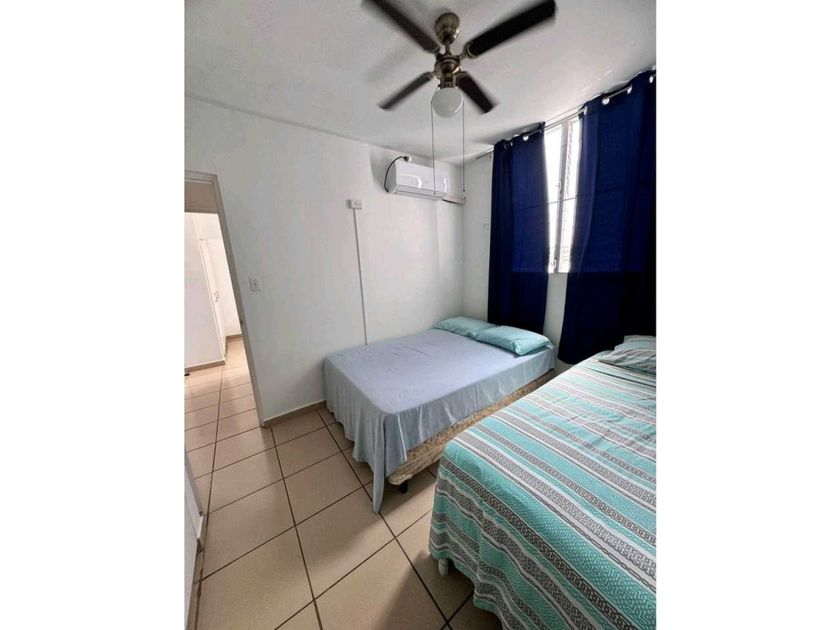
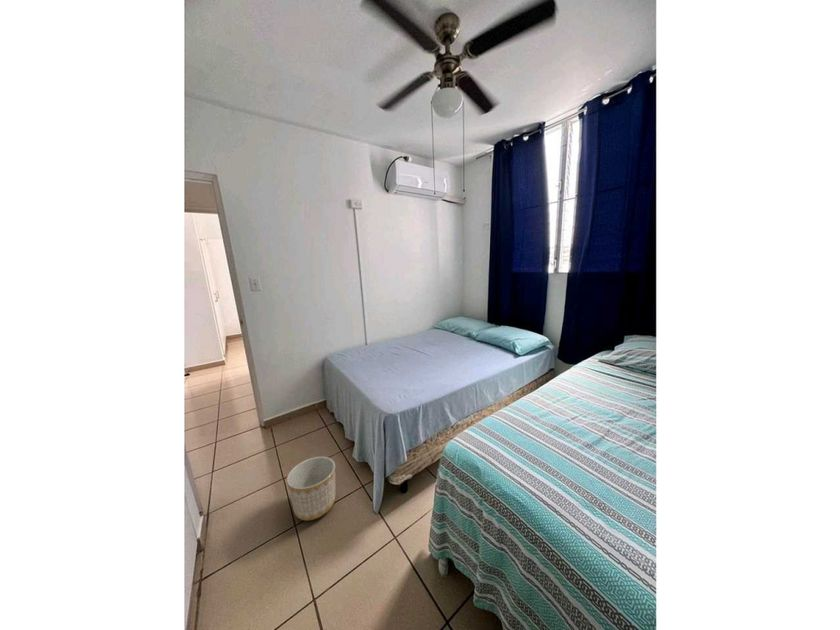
+ planter (313, 488)
